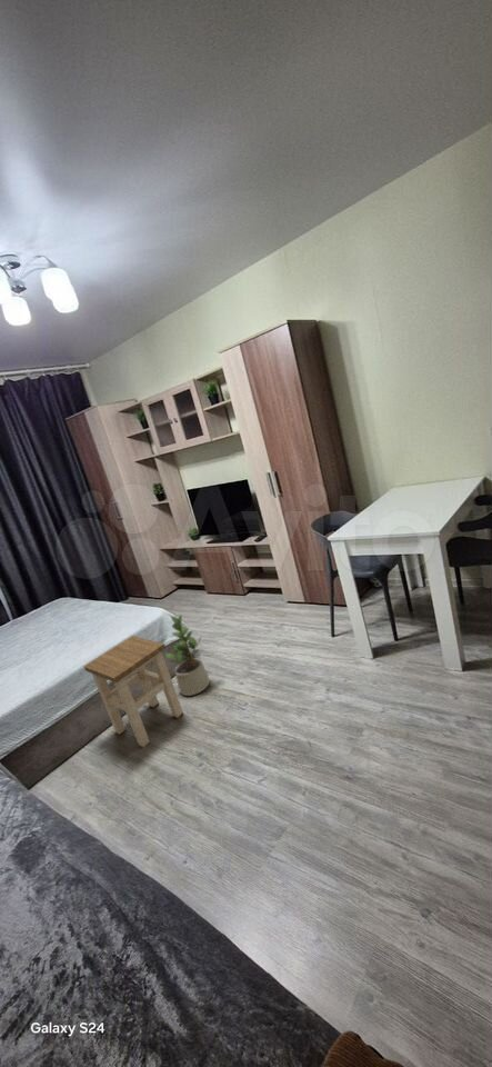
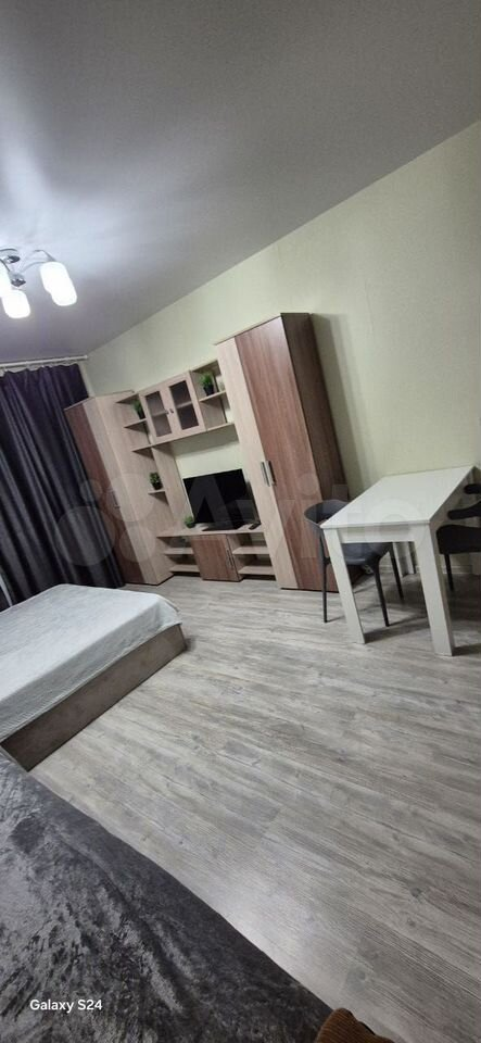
- stool (142, 688)
- potted plant (182, 650)
